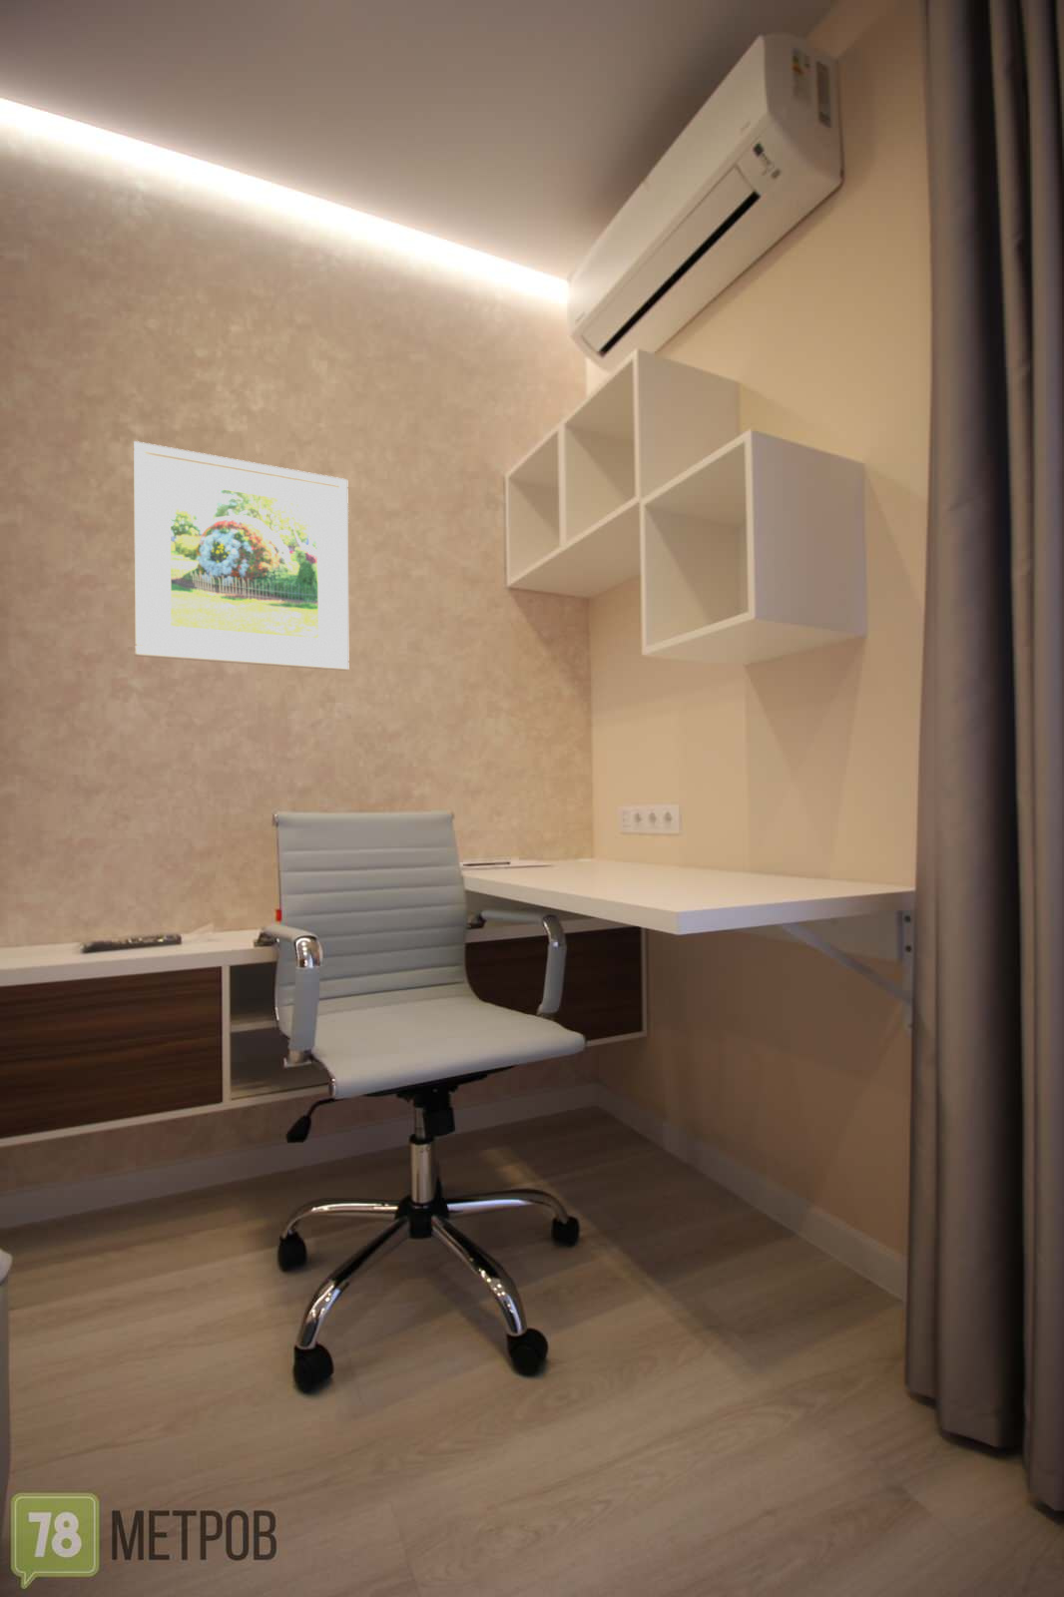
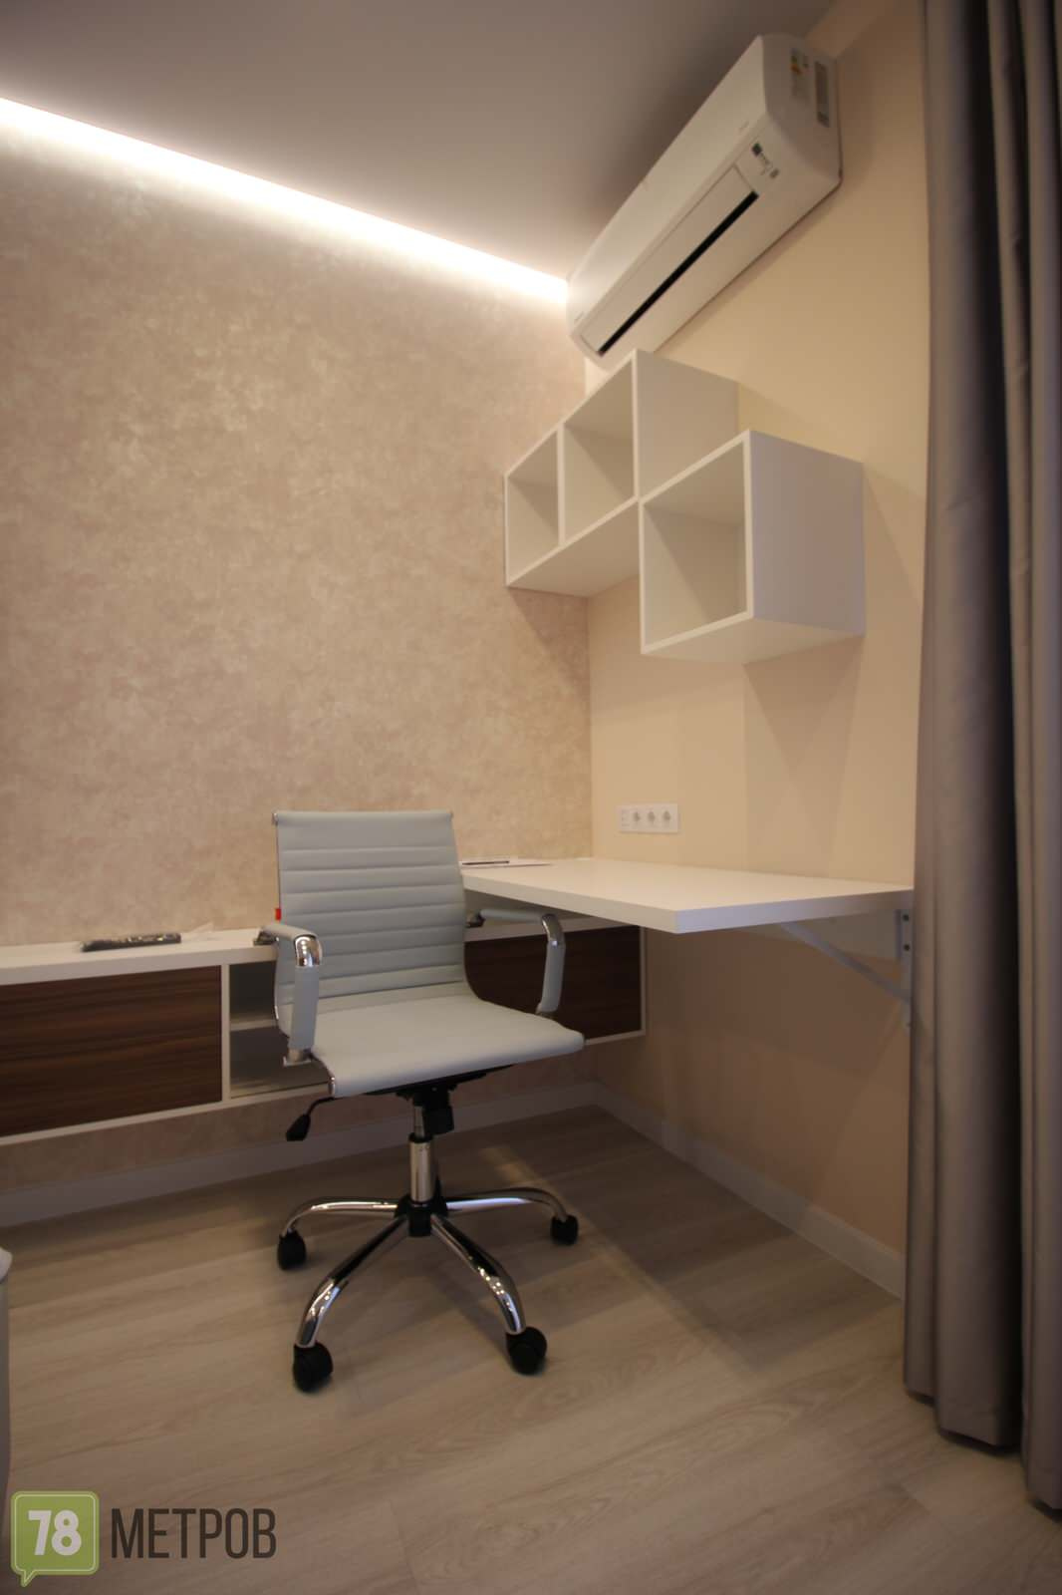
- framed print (247, 563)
